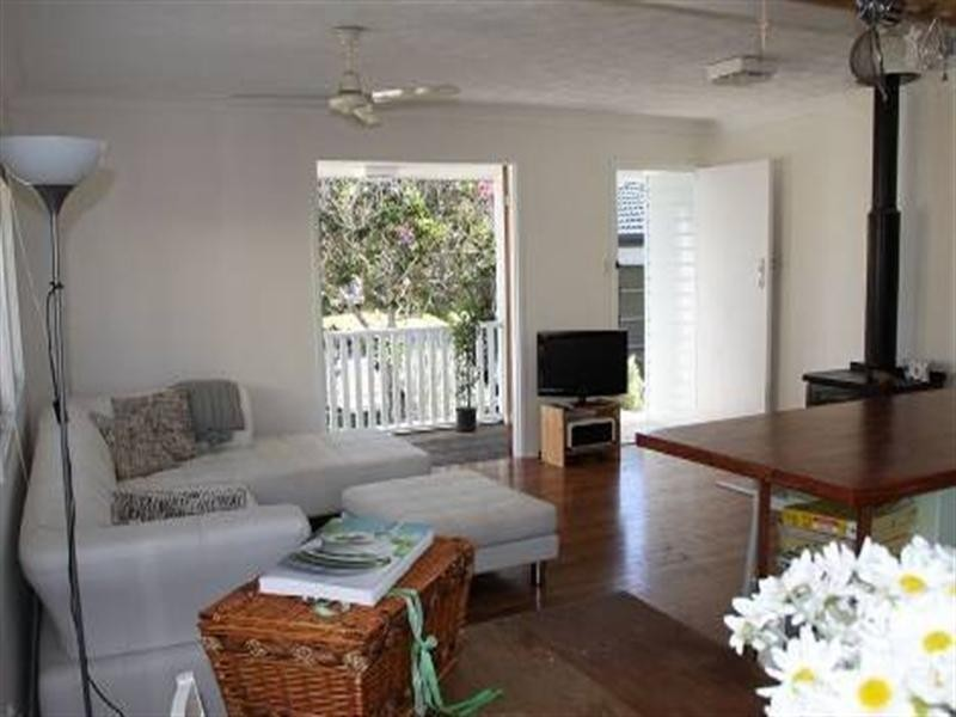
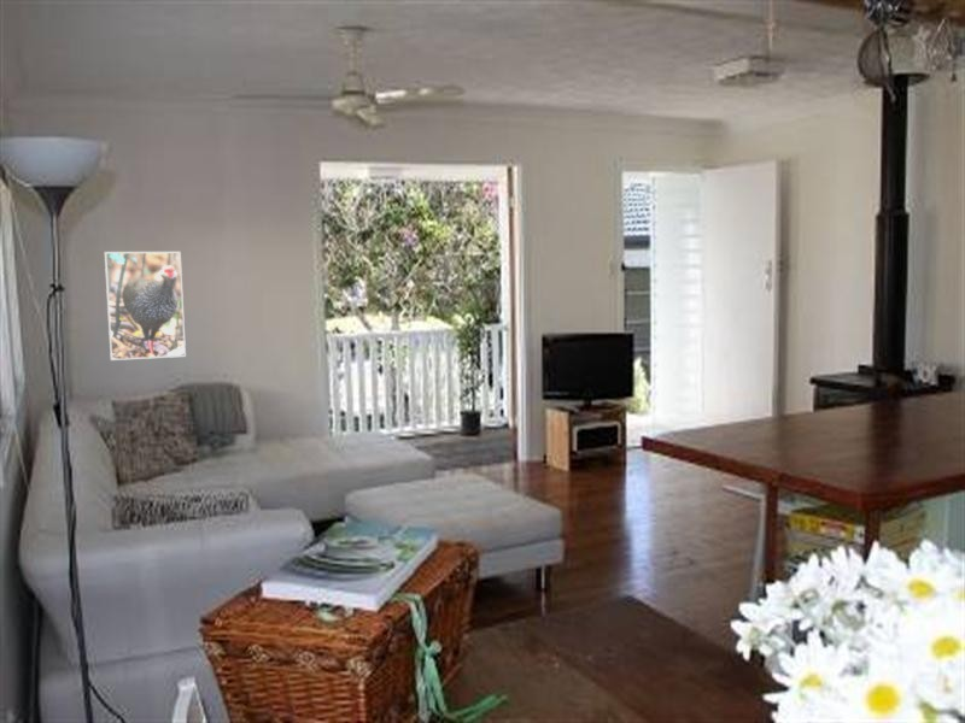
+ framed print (145, 305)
